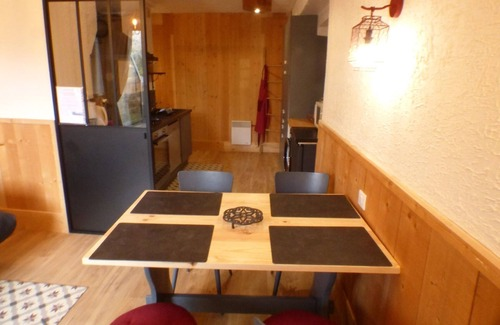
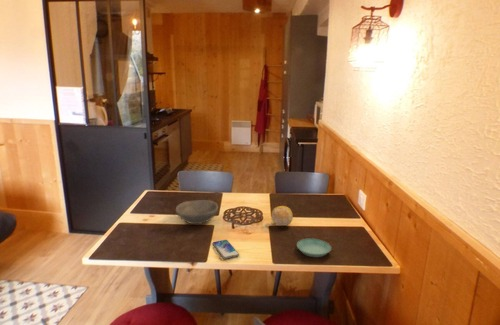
+ fruit (281, 216)
+ saucer (313, 248)
+ bowl (197, 214)
+ smartphone (225, 248)
